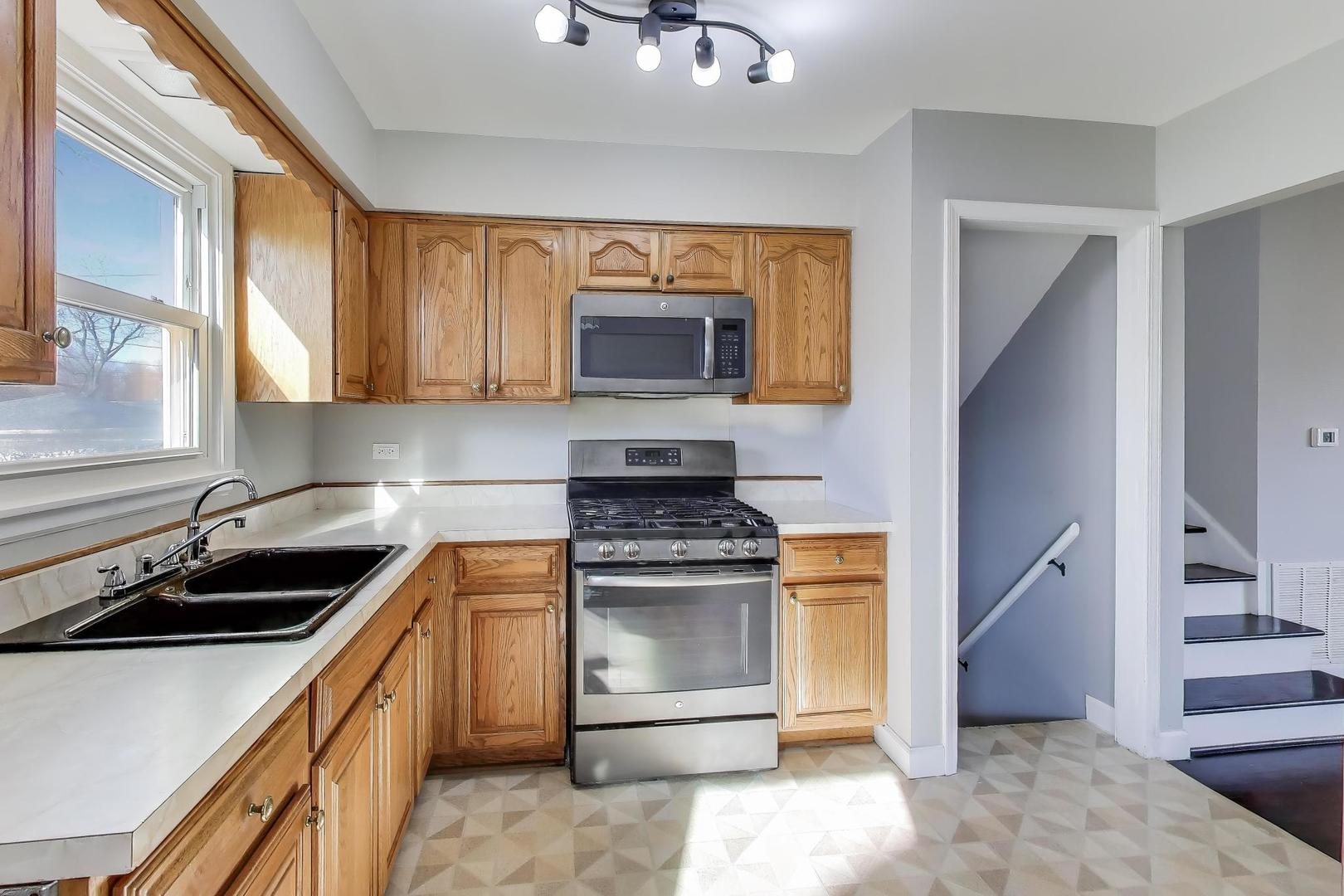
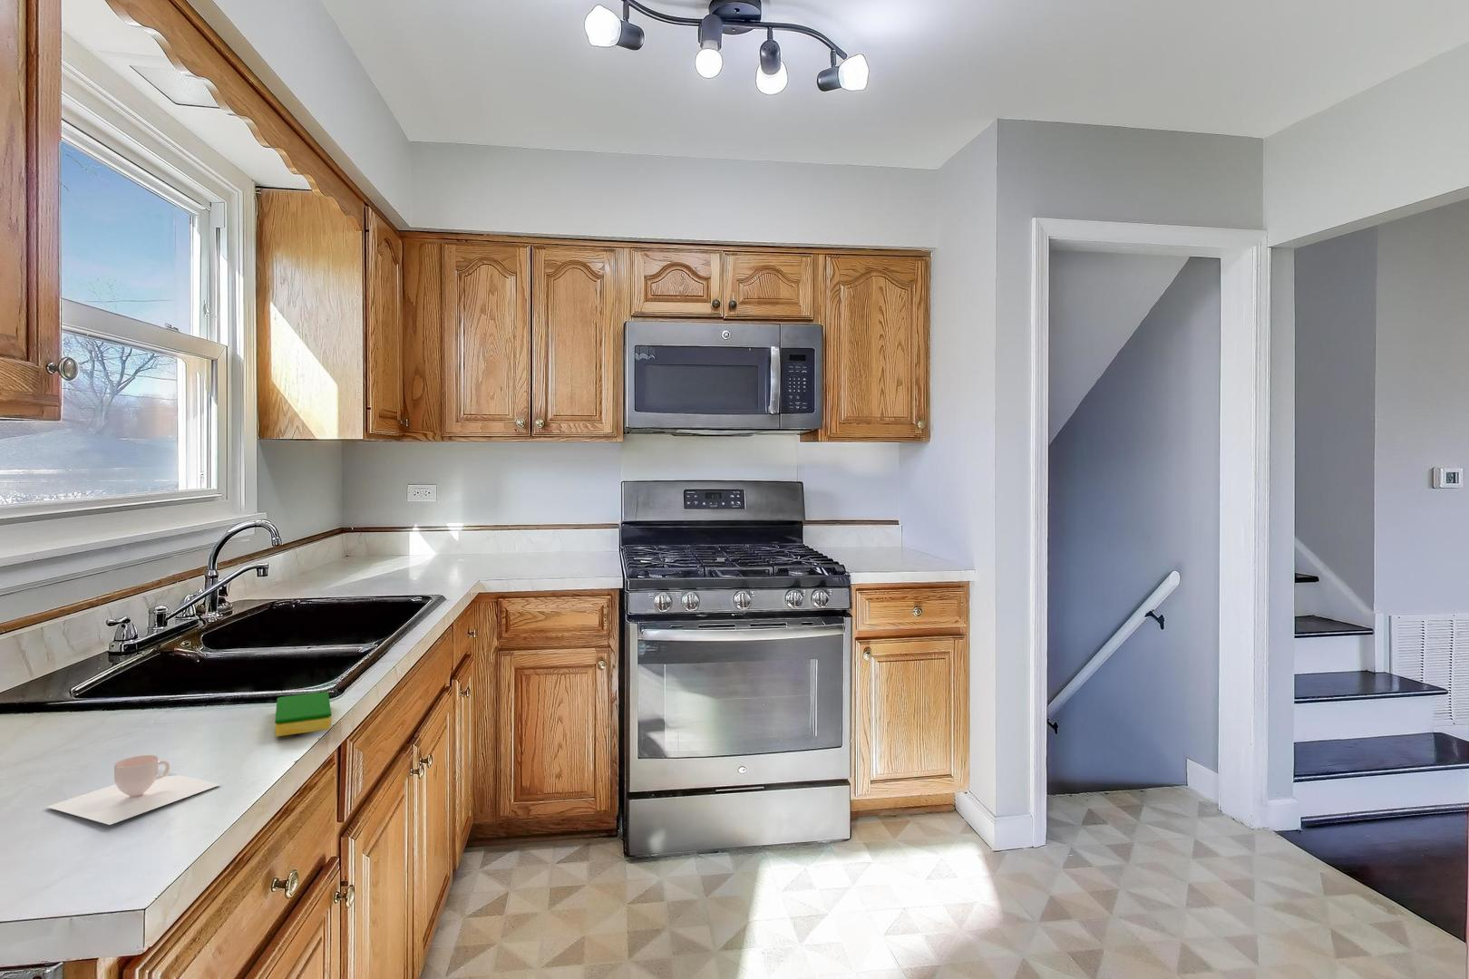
+ mug (136, 778)
+ dish sponge (303, 712)
